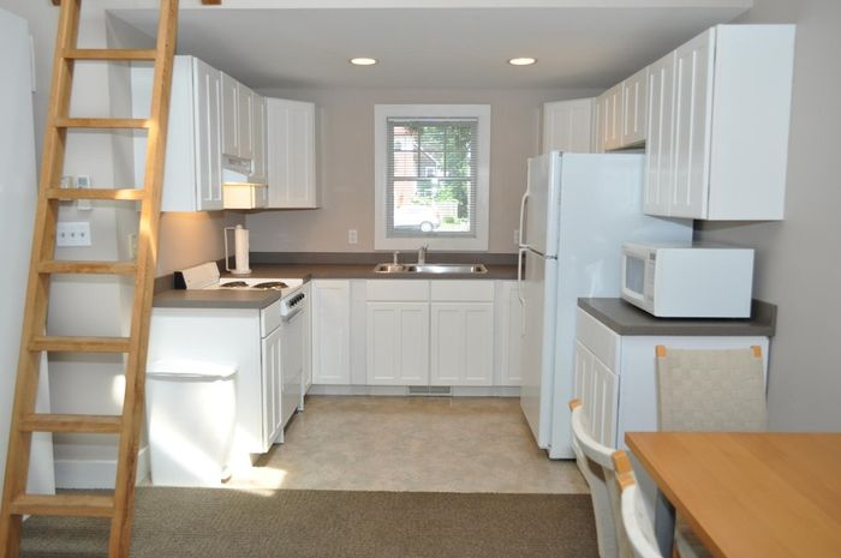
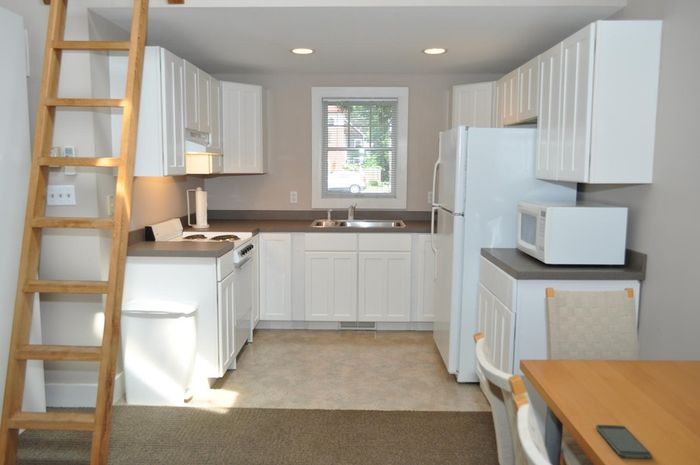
+ smartphone (622, 441)
